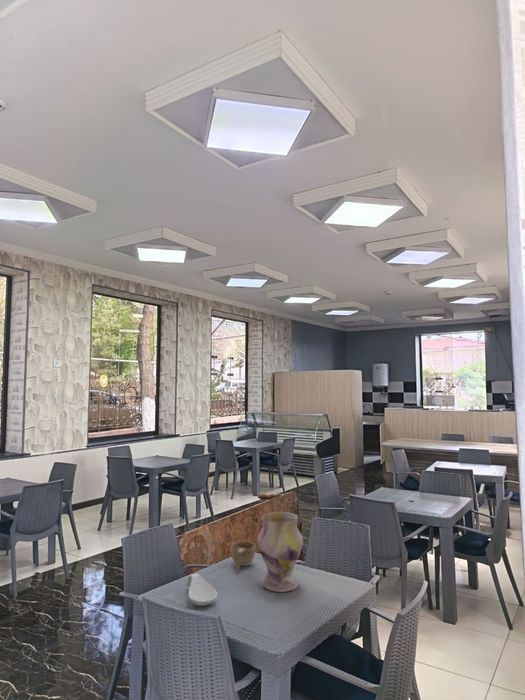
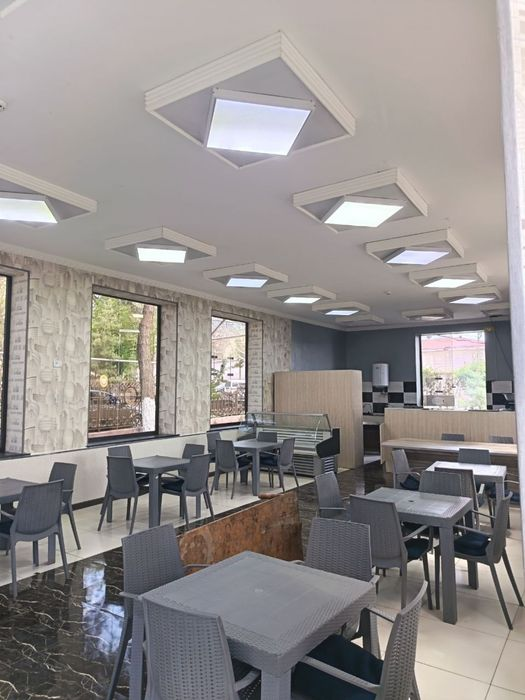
- cup (241, 555)
- spoon rest (198, 588)
- vase (280, 550)
